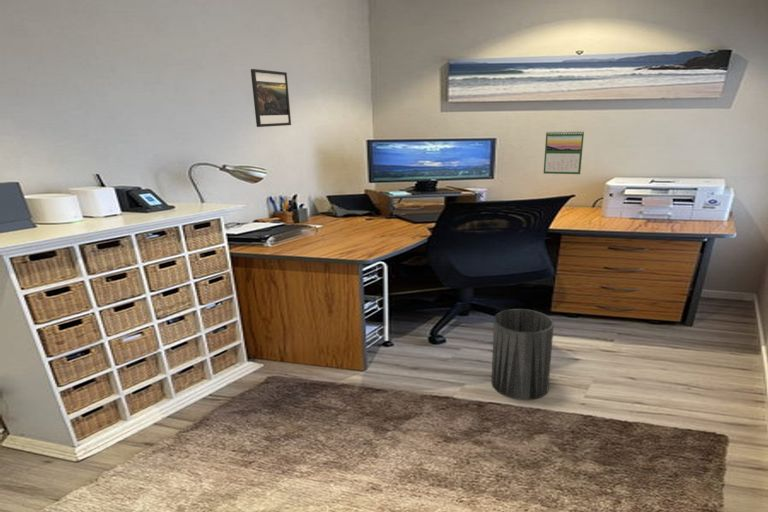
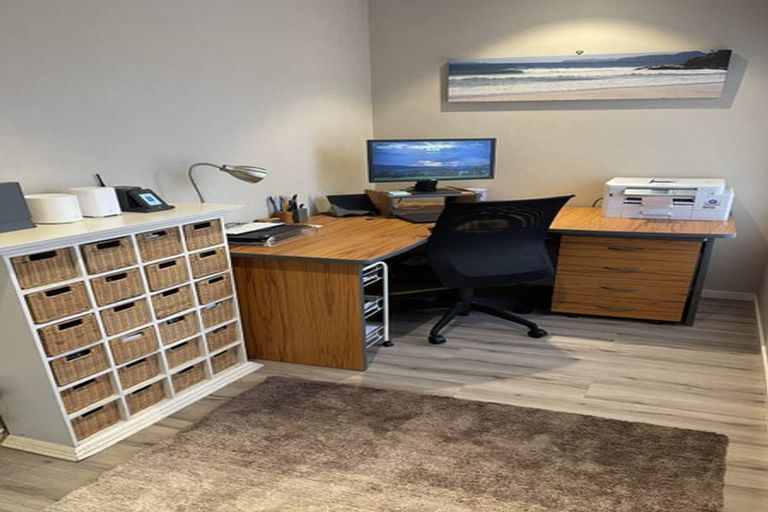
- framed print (272, 98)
- calendar (563, 152)
- trash can (521, 353)
